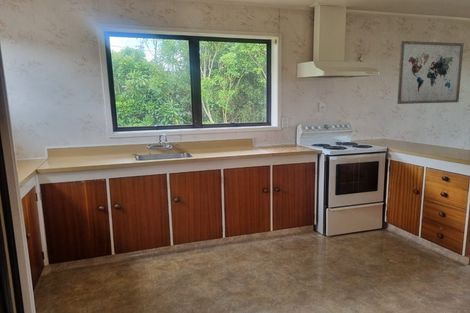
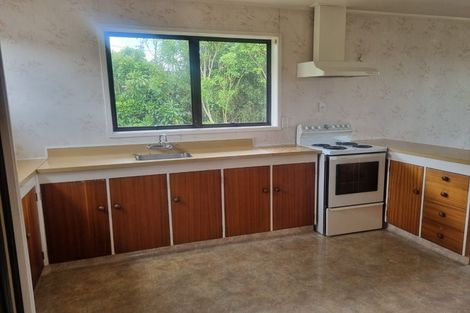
- wall art (431, 73)
